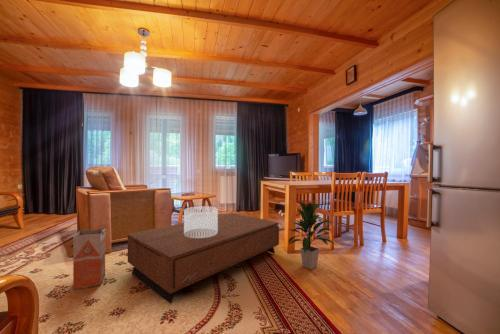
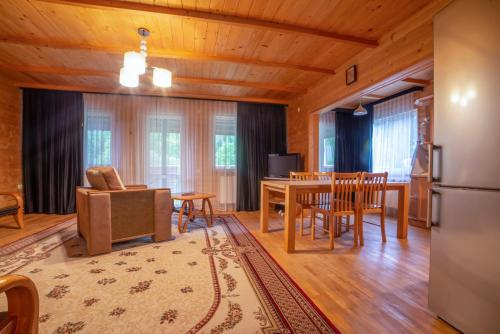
- indoor plant (308, 232)
- waste bin (92, 255)
- coffee table (211, 245)
- decorative bowl (201, 220)
